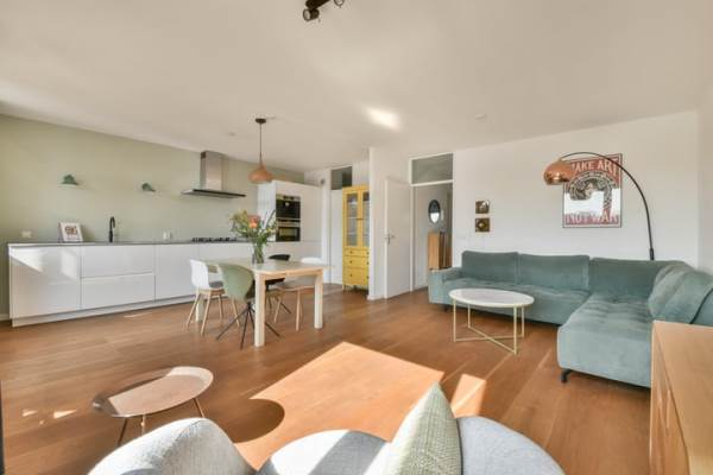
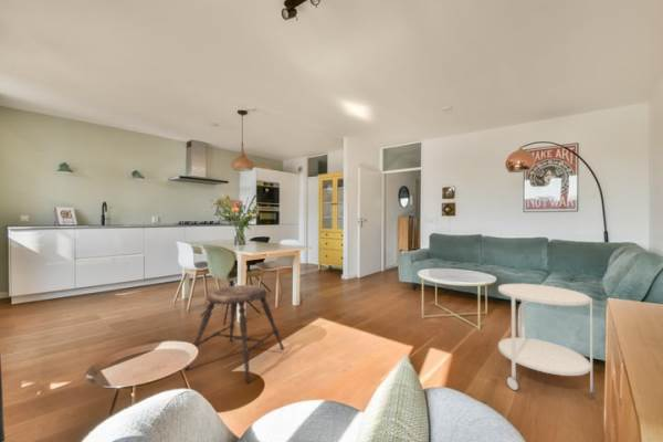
+ side table (541, 340)
+ stool (240, 324)
